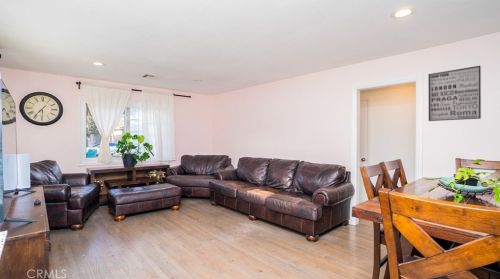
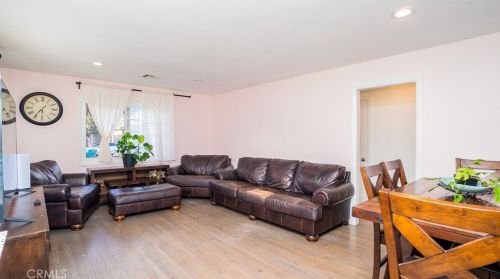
- wall art (453, 95)
